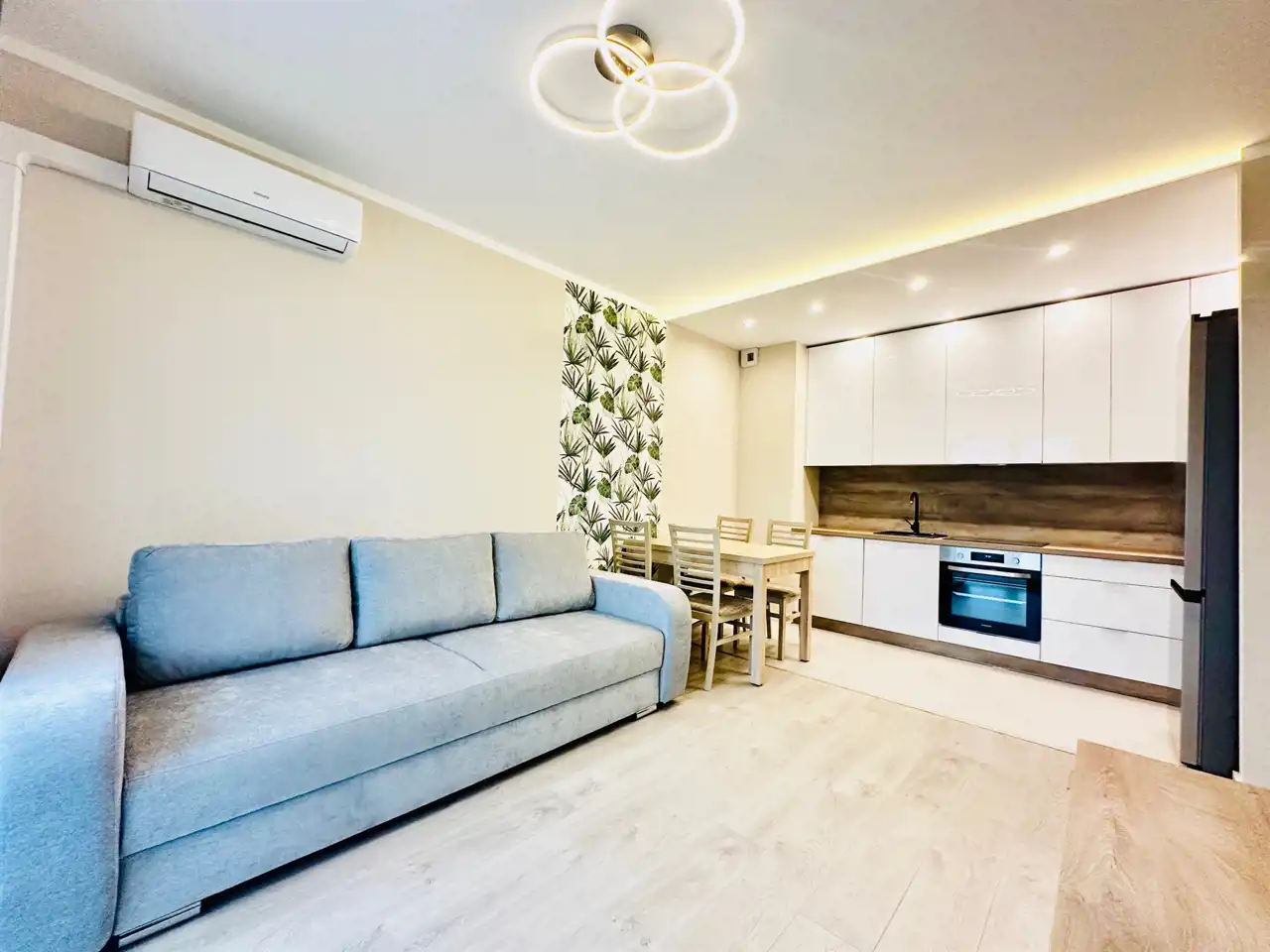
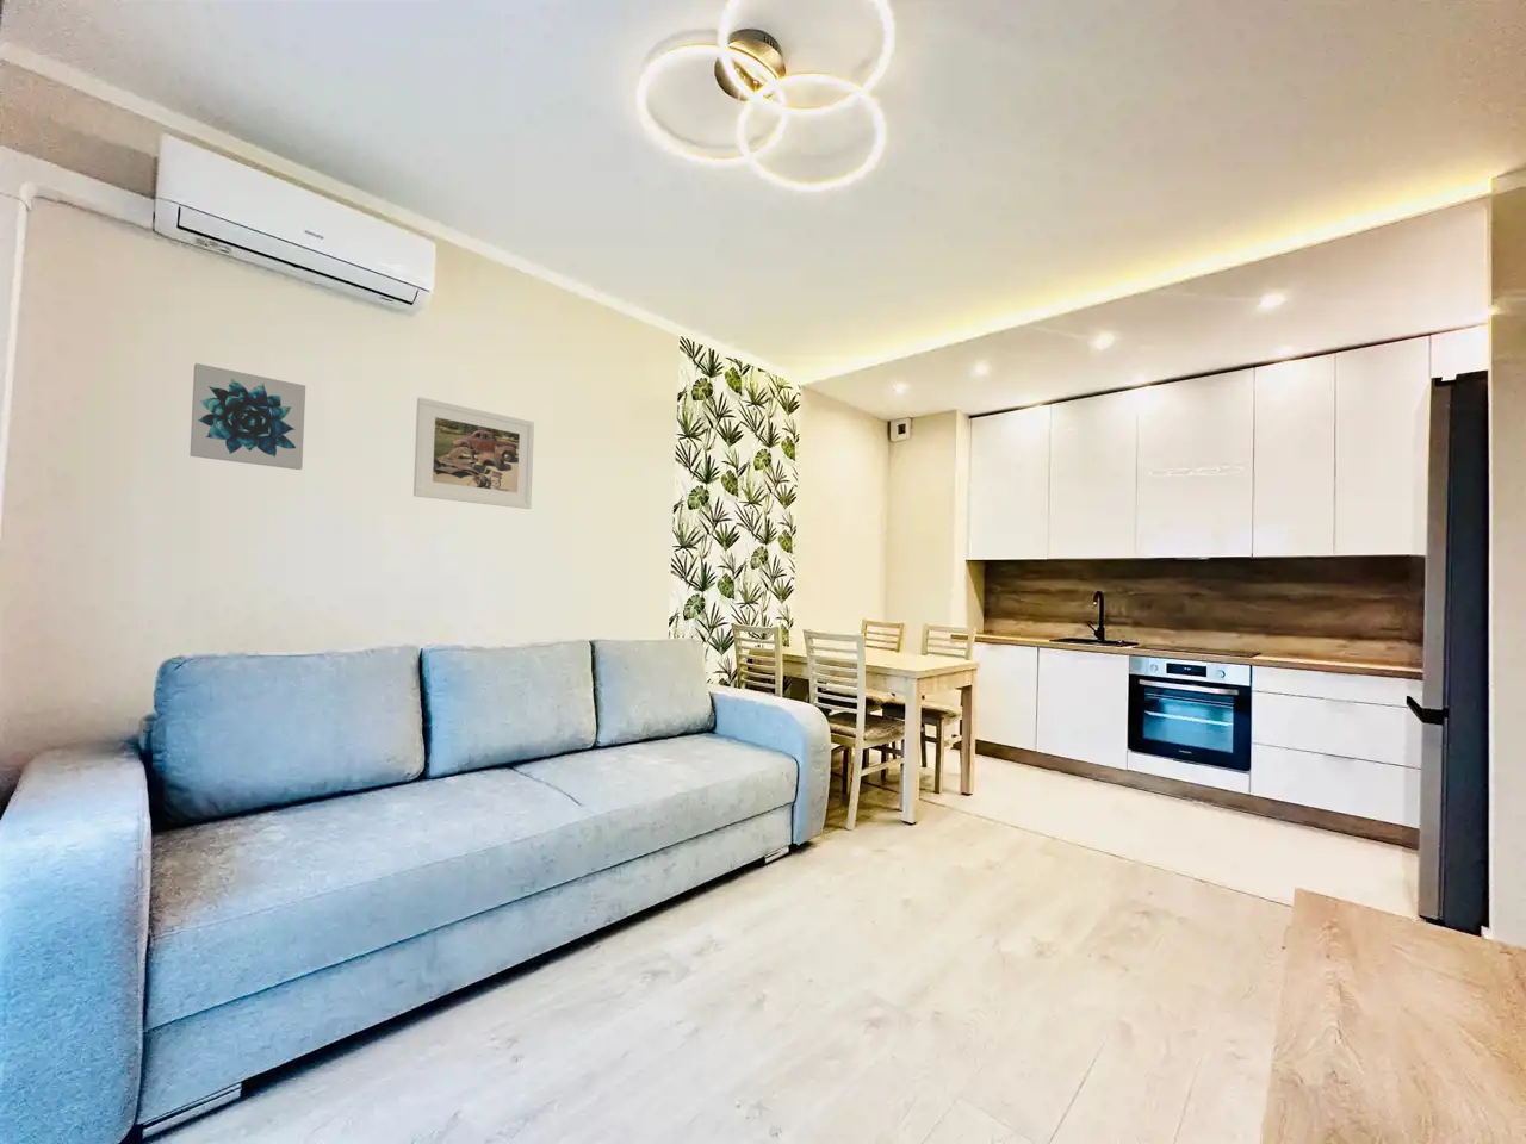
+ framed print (477, 457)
+ wall art (250, 418)
